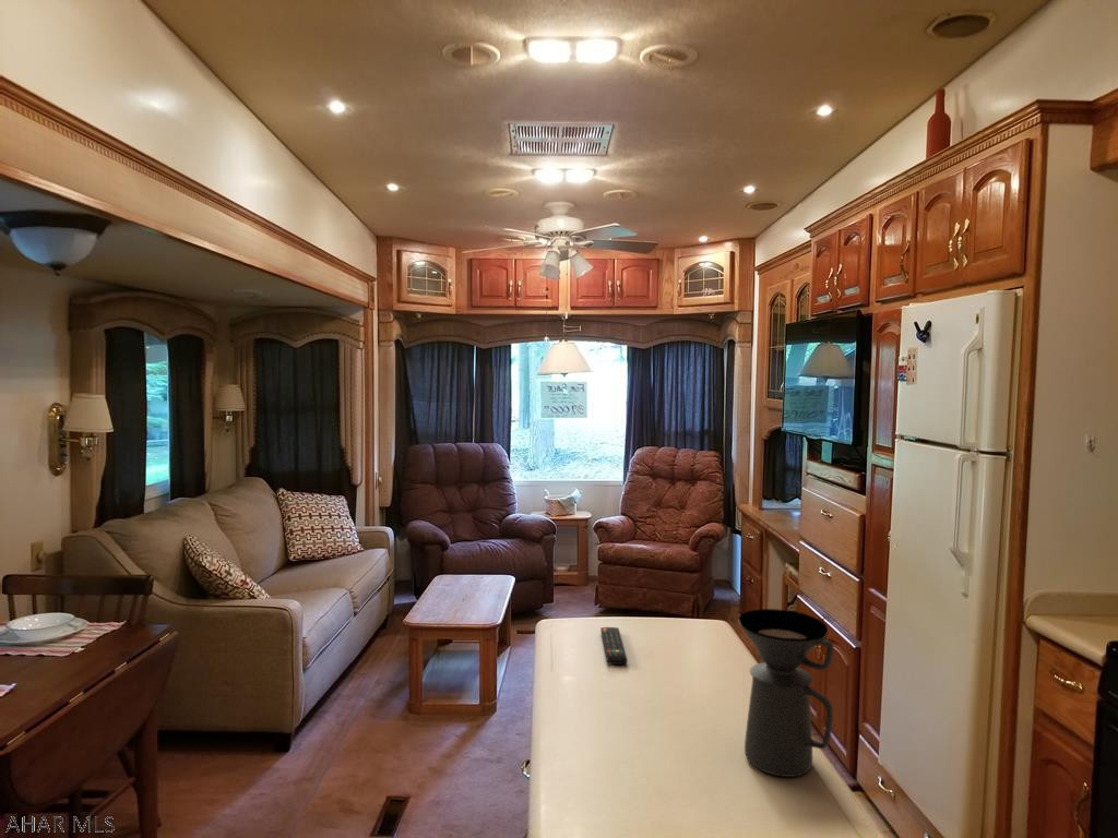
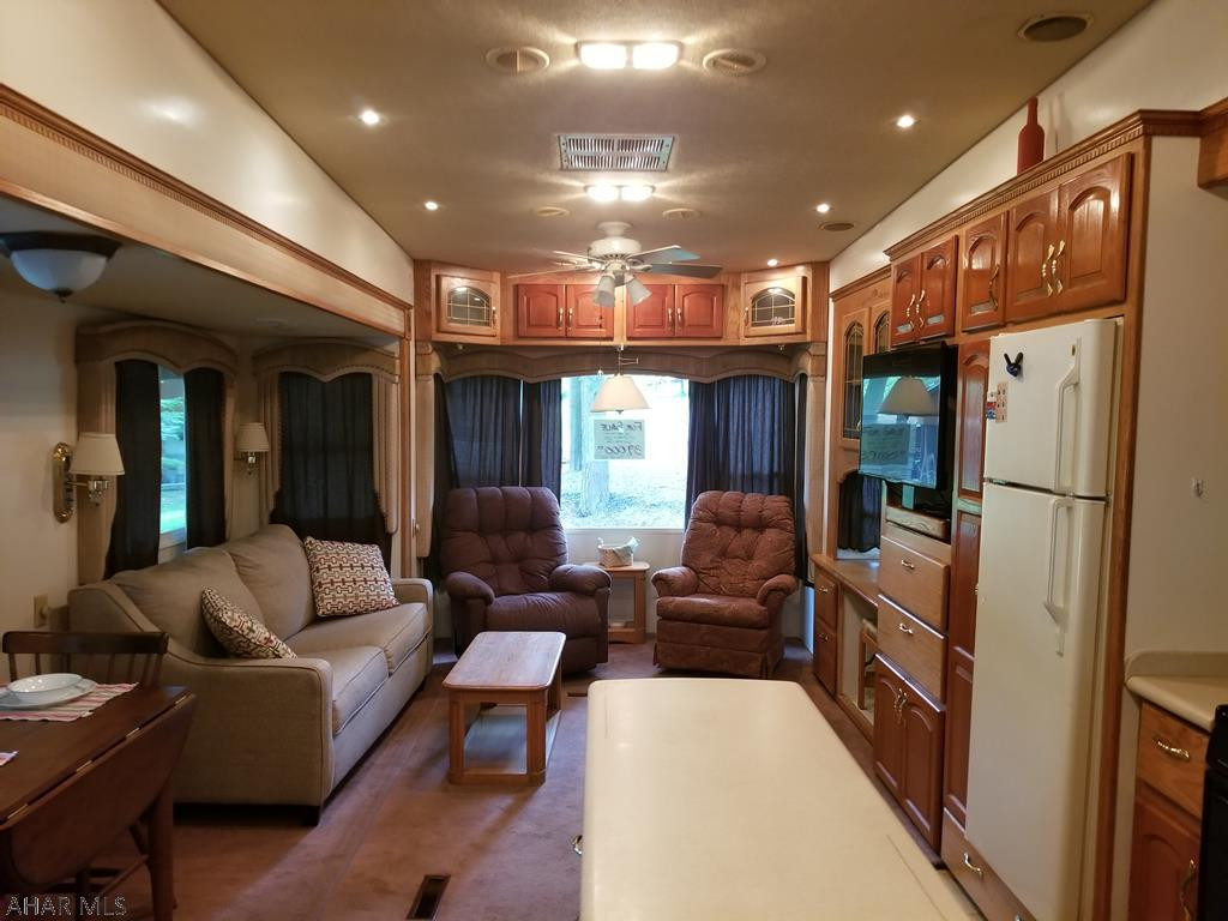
- coffee maker (780, 692)
- remote control (612, 644)
